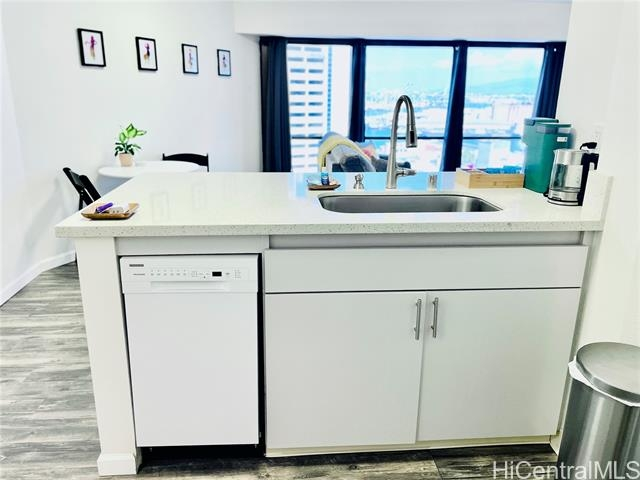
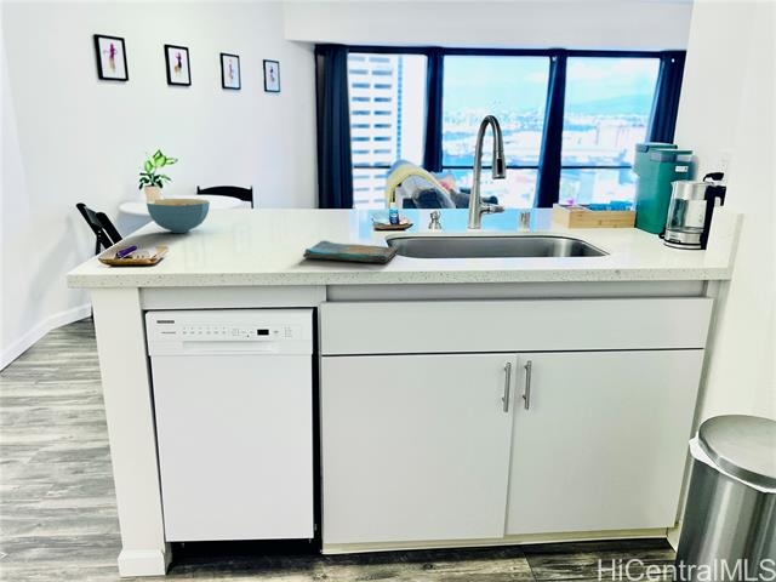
+ cereal bowl (178, 216)
+ dish towel (352, 250)
